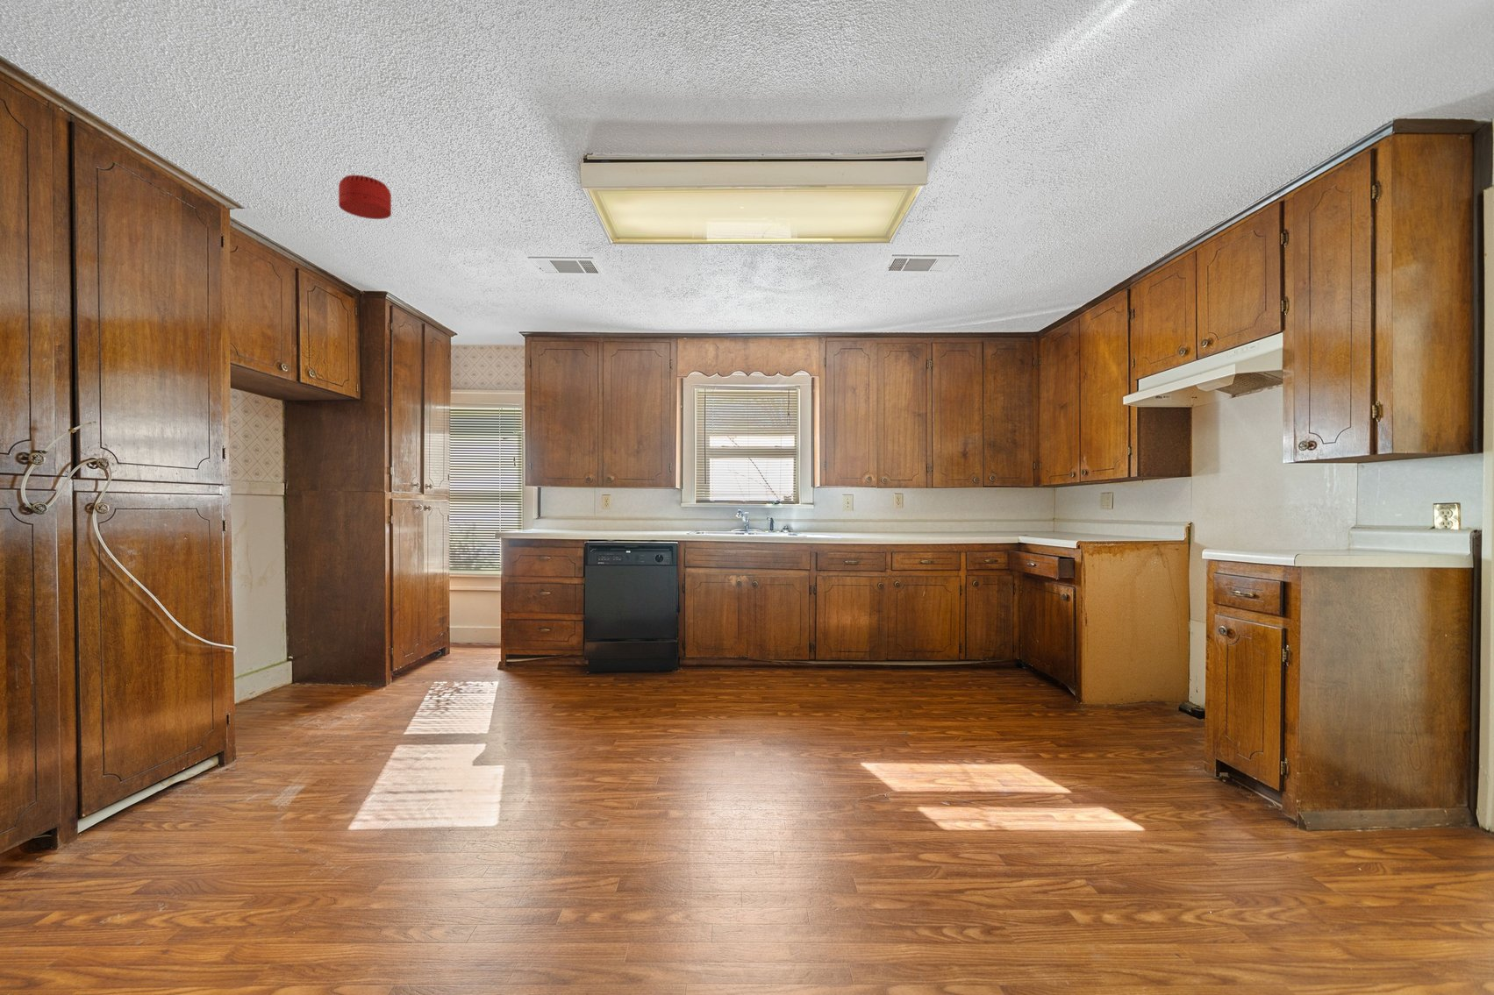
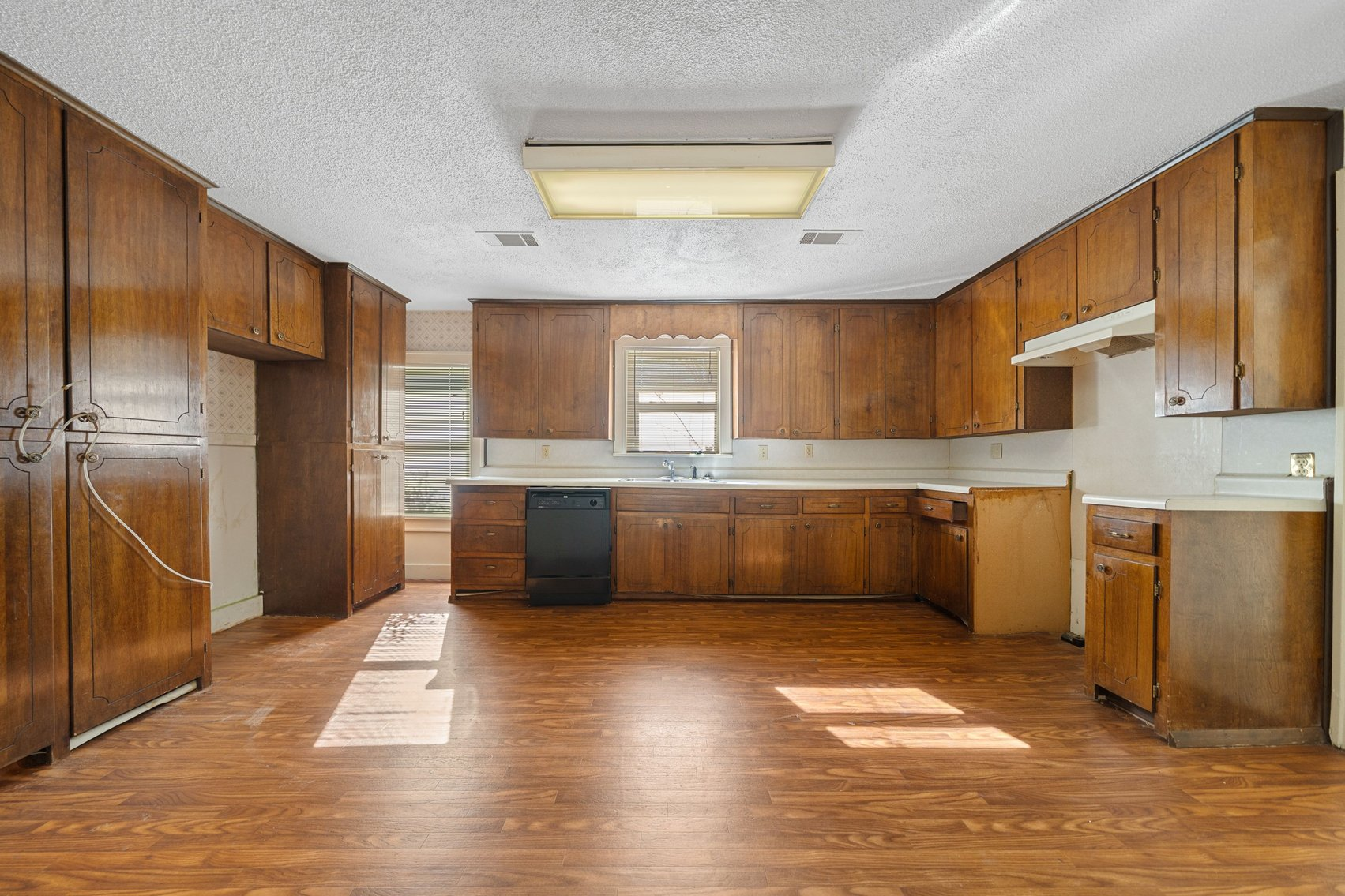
- smoke detector (365, 197)
